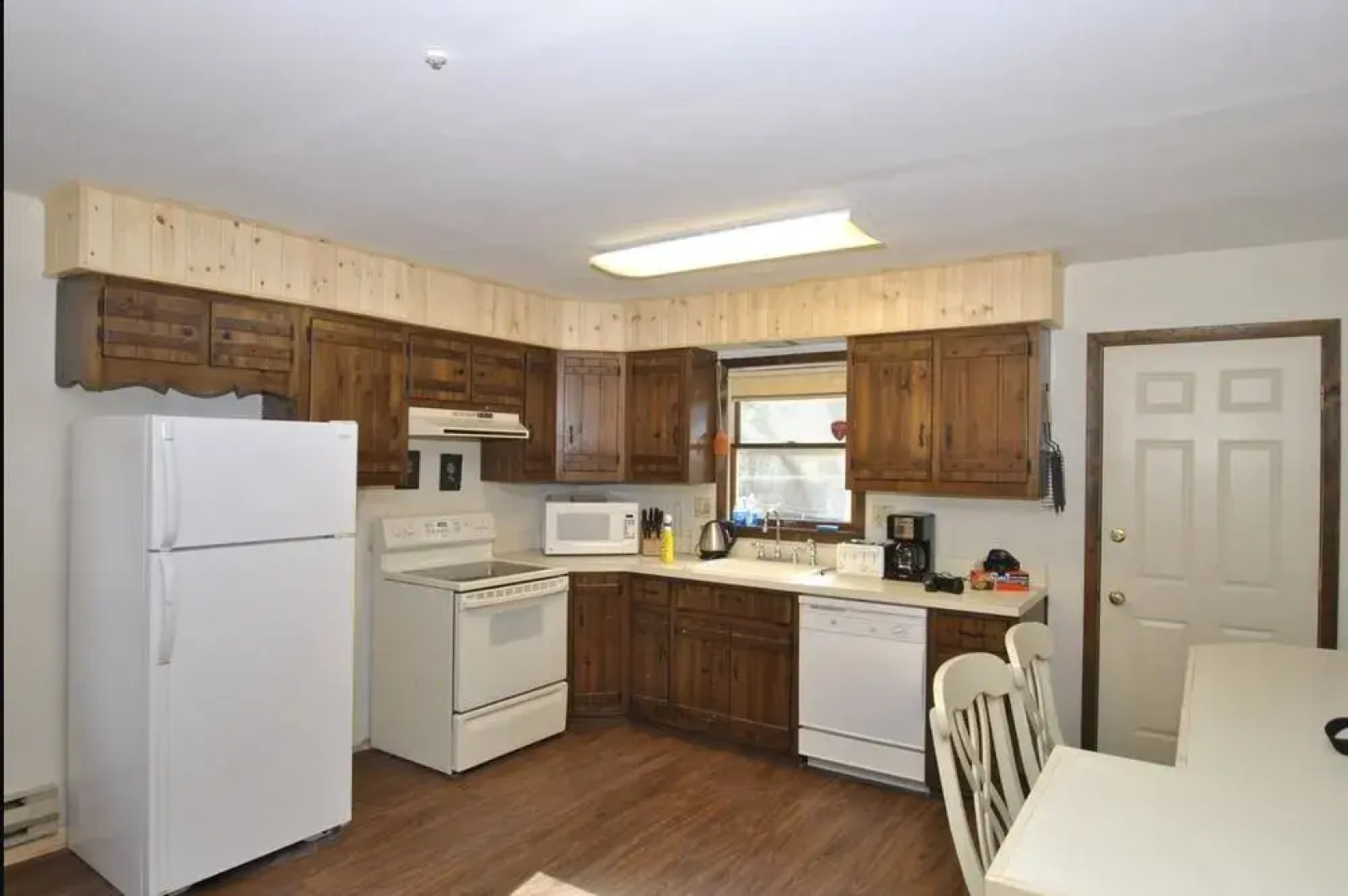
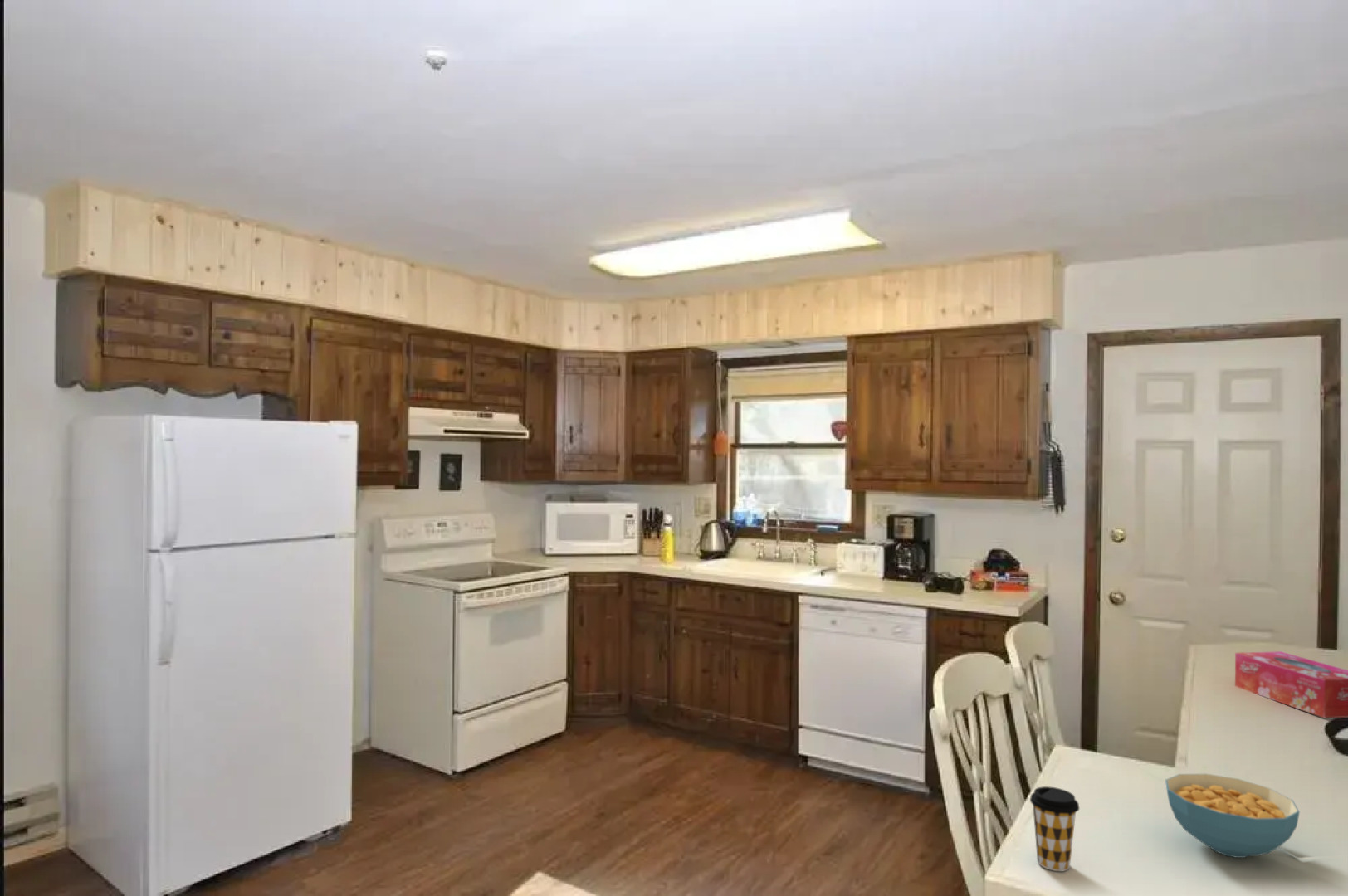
+ coffee cup (1053, 829)
+ tissue box (1301, 682)
+ cereal bowl (1228, 822)
